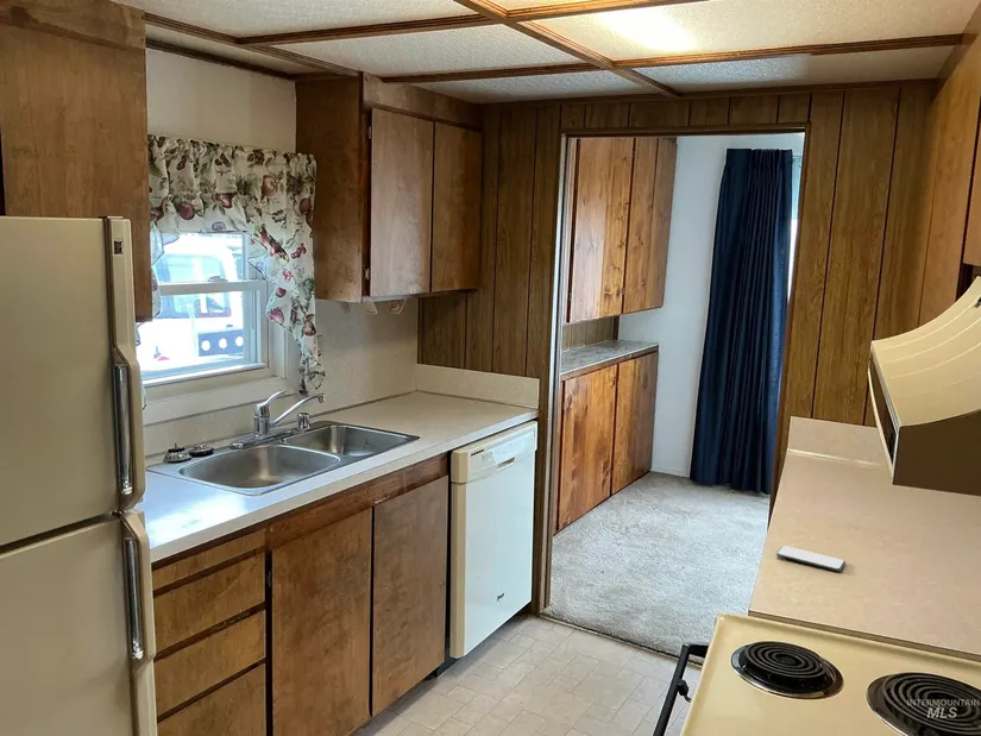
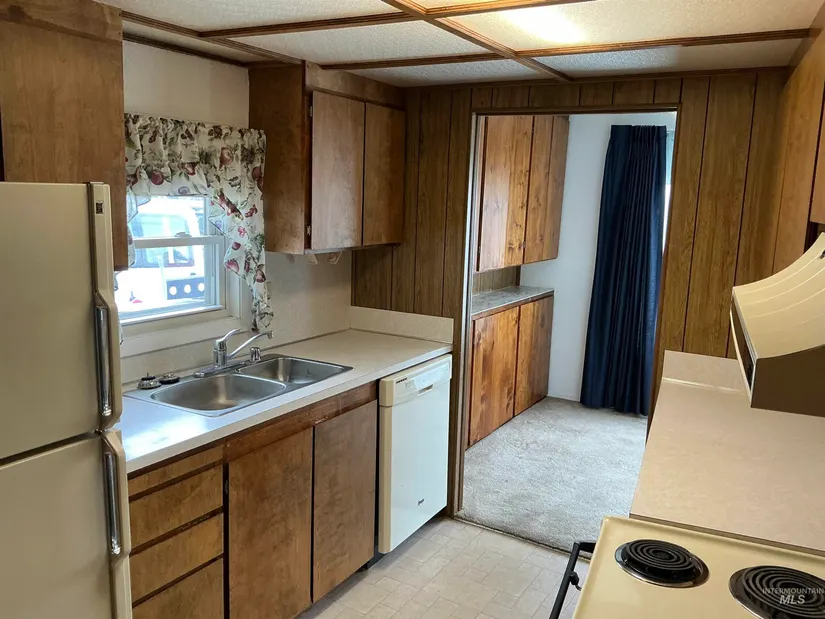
- smartphone (810, 558)
